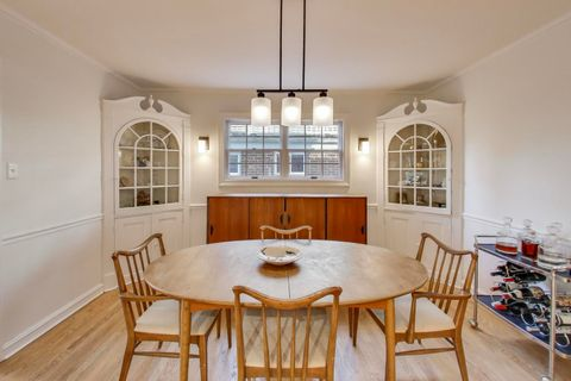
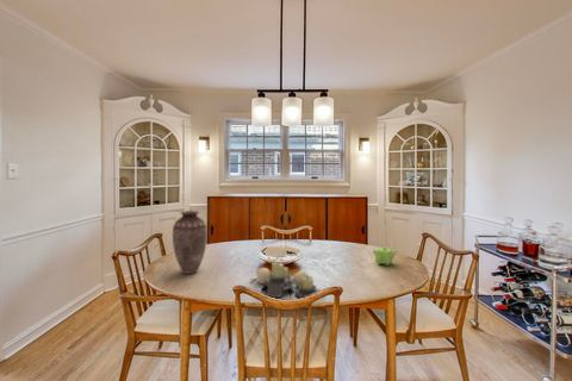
+ candle holder (284, 274)
+ vase (189, 242)
+ teapot (385, 255)
